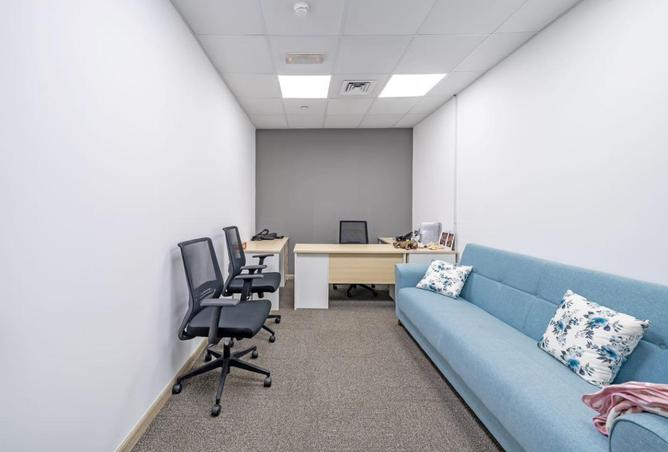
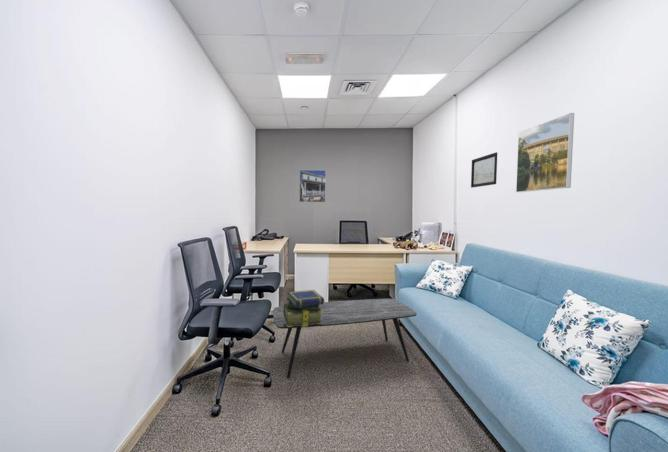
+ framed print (312, 186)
+ wall art (483, 171)
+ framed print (541, 157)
+ stack of books (303, 307)
+ coffee table (342, 324)
